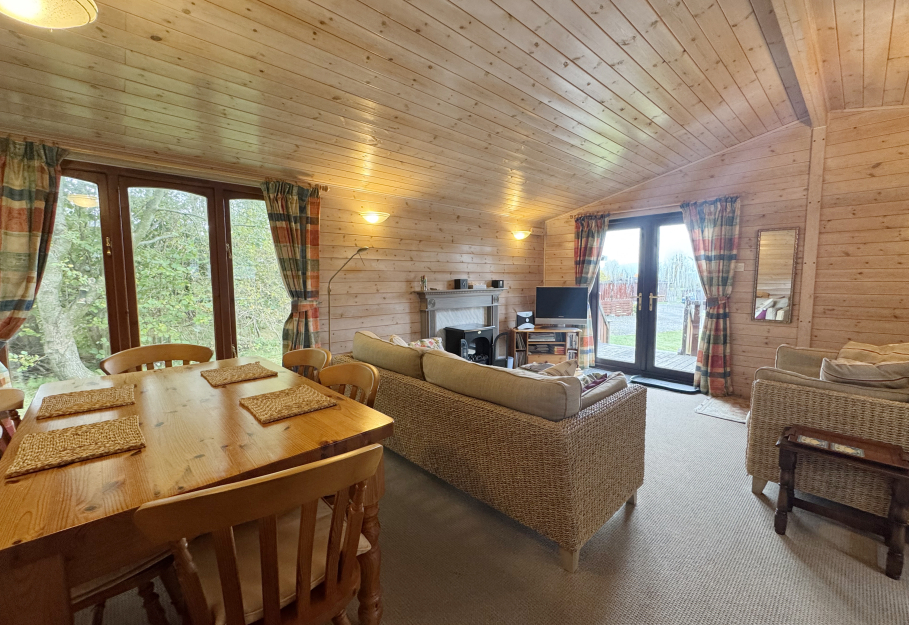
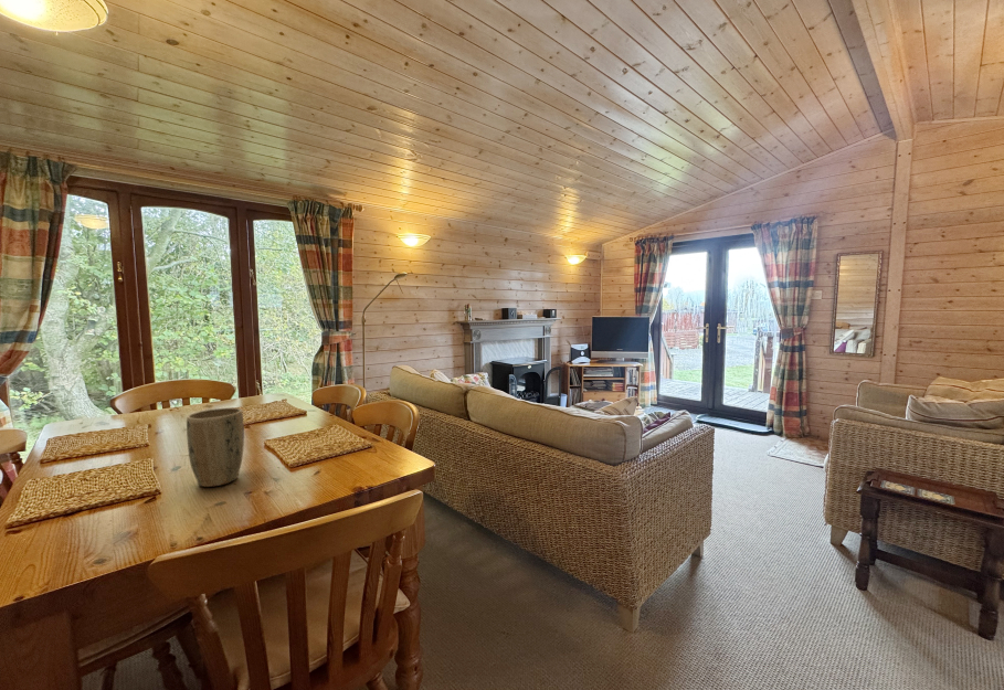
+ plant pot (216, 446)
